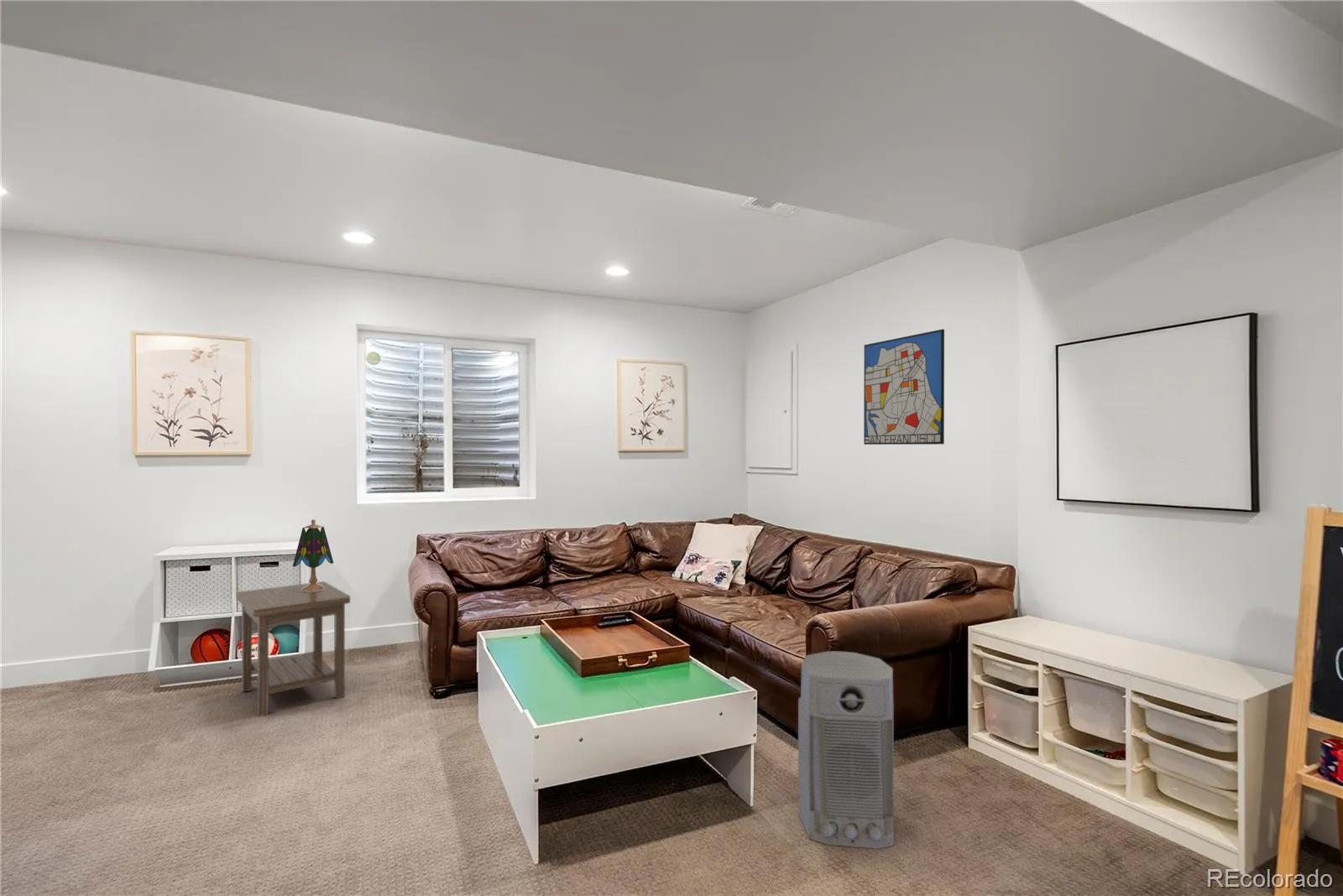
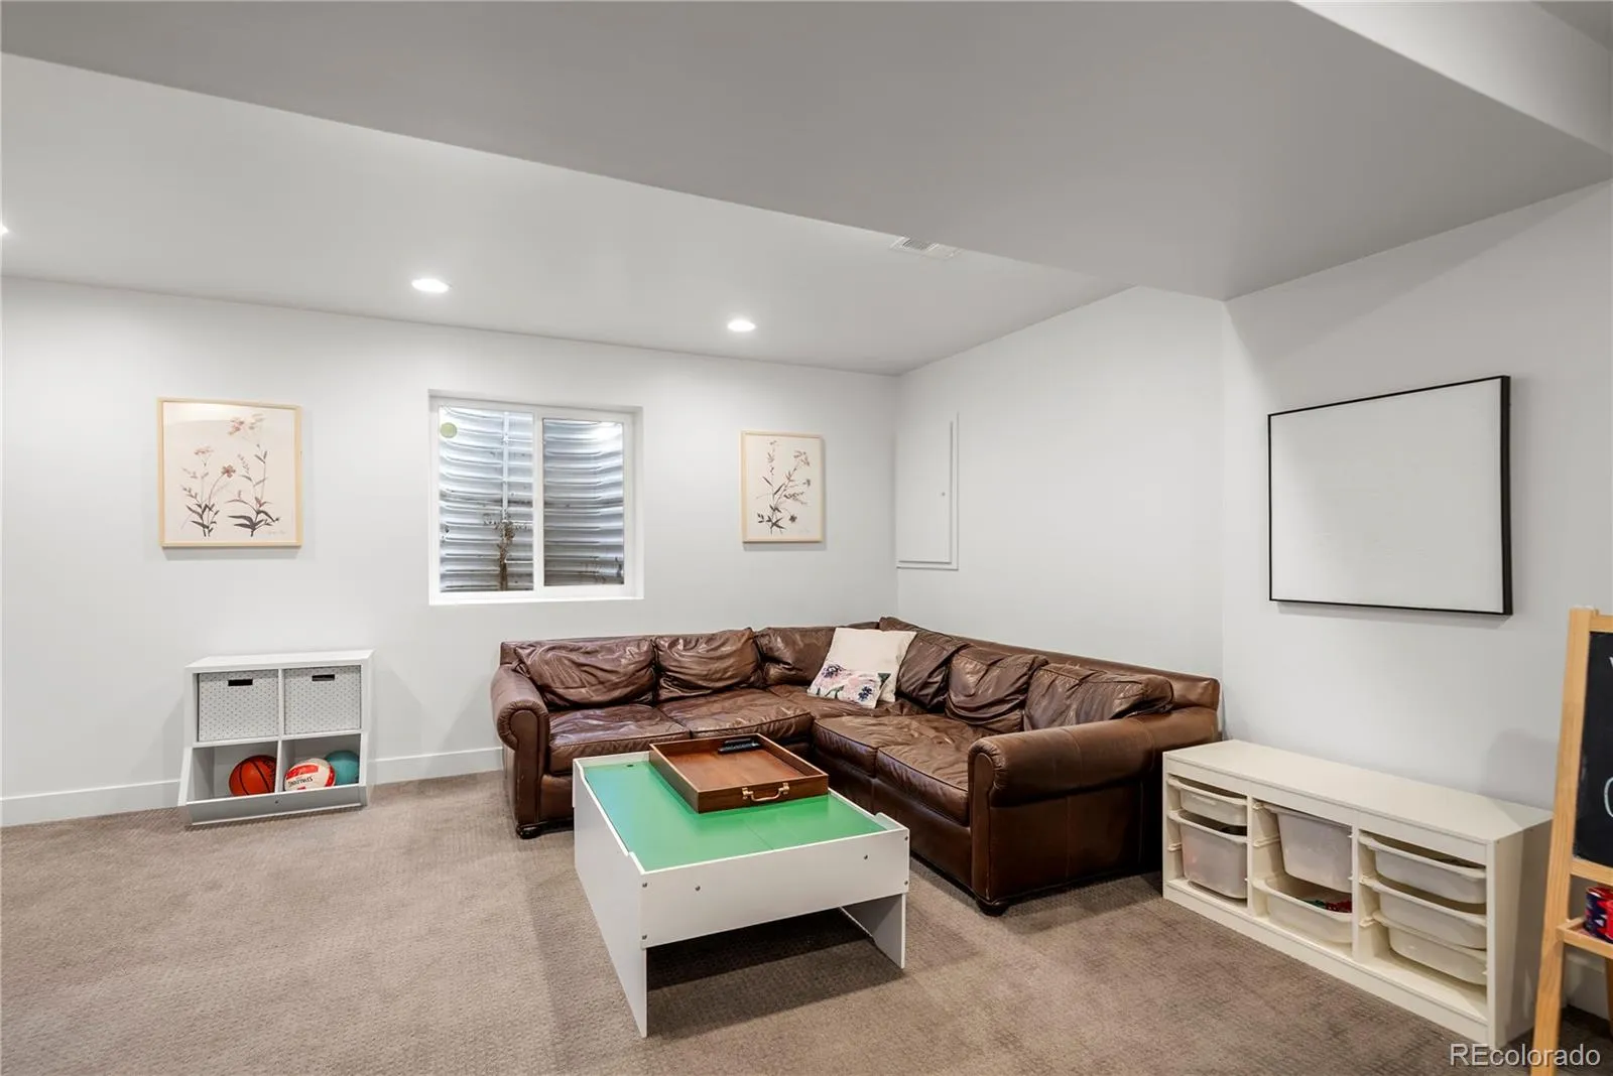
- side table (295, 654)
- wall art (901, 391)
- table lamp (313, 554)
- air purifier (845, 741)
